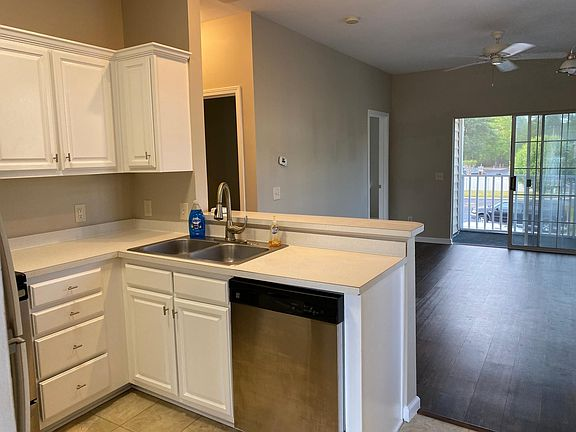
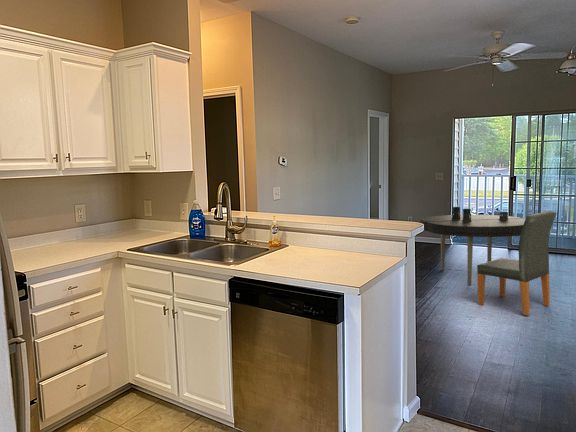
+ dining table (472, 242)
+ dining chair (515, 260)
